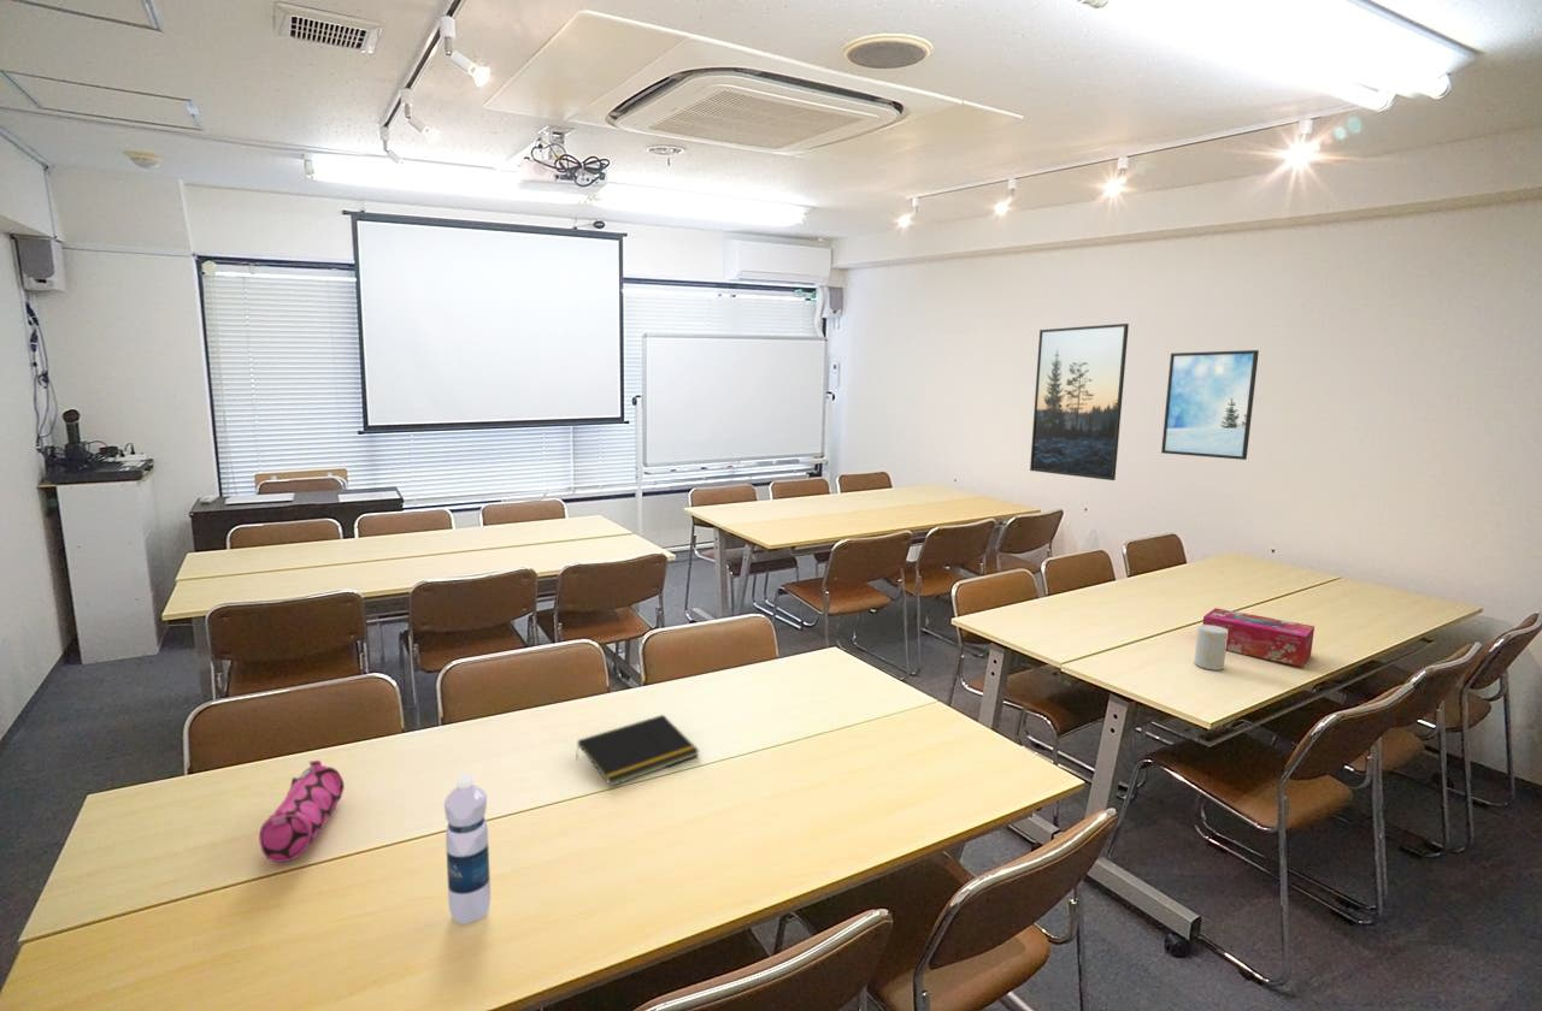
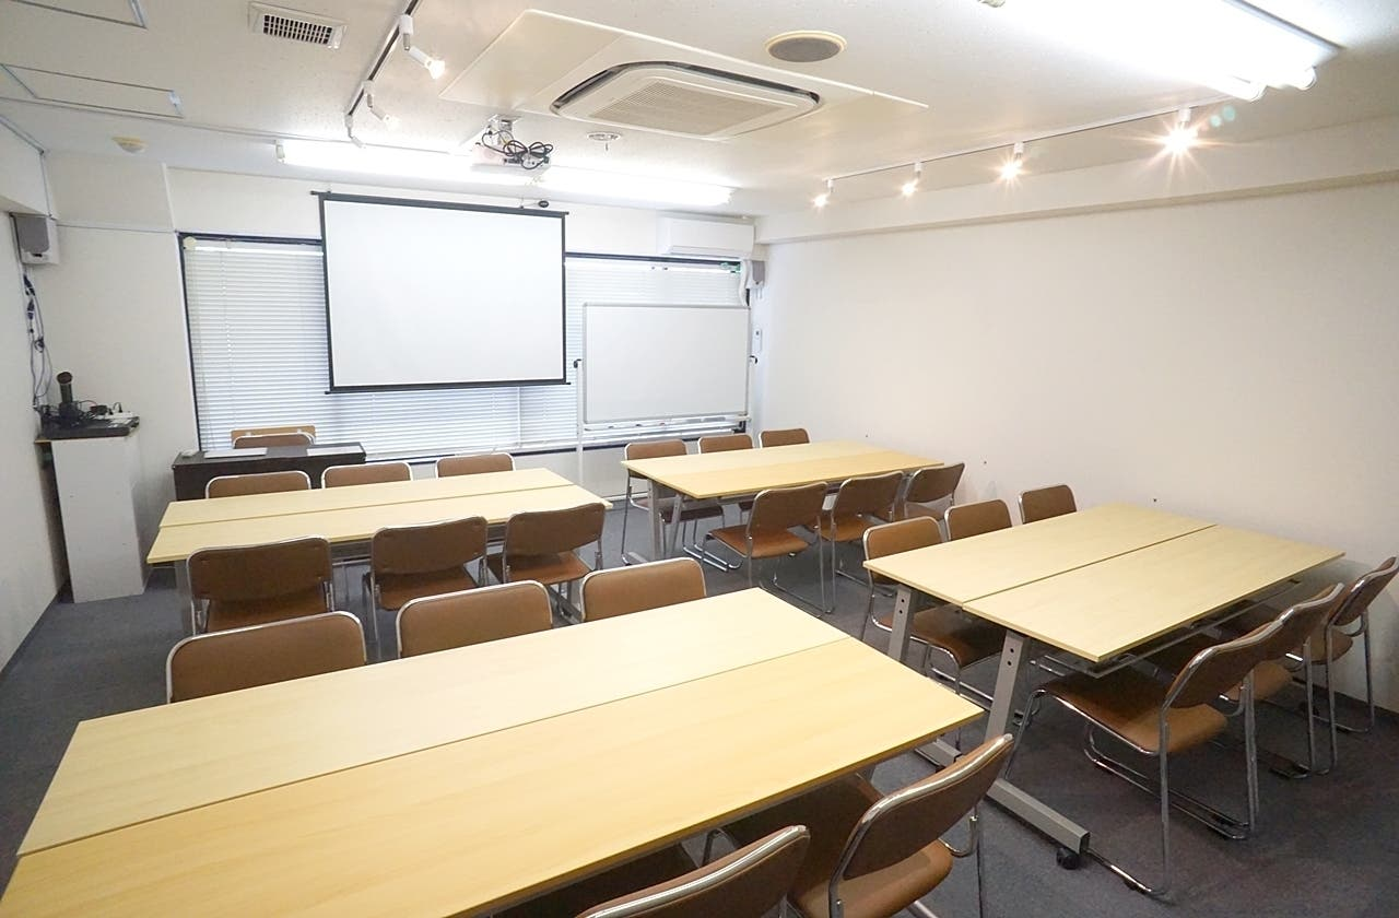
- cup (1211, 646)
- pencil case (301, 808)
- notepad (638, 747)
- tissue box (1255, 635)
- water bottle (467, 846)
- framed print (1207, 404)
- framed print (1076, 402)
